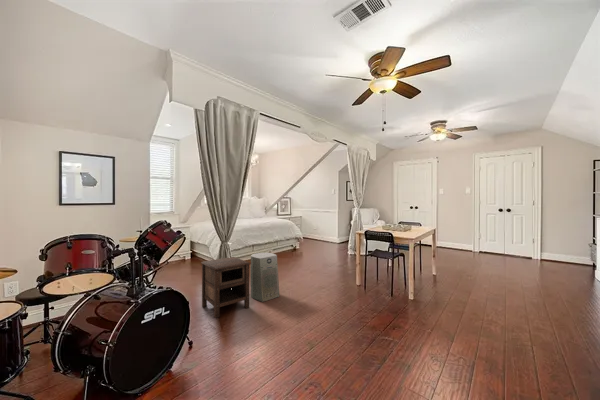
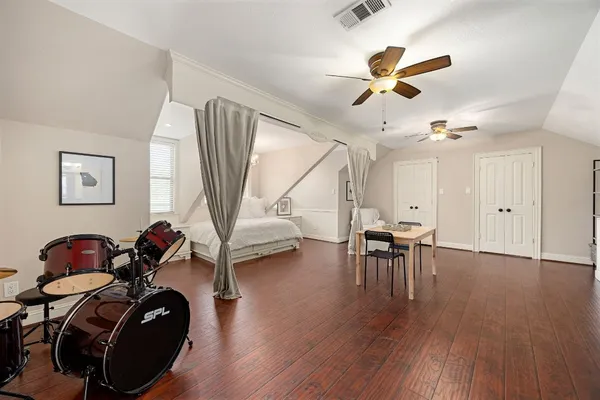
- nightstand (225, 284)
- fan (262, 275)
